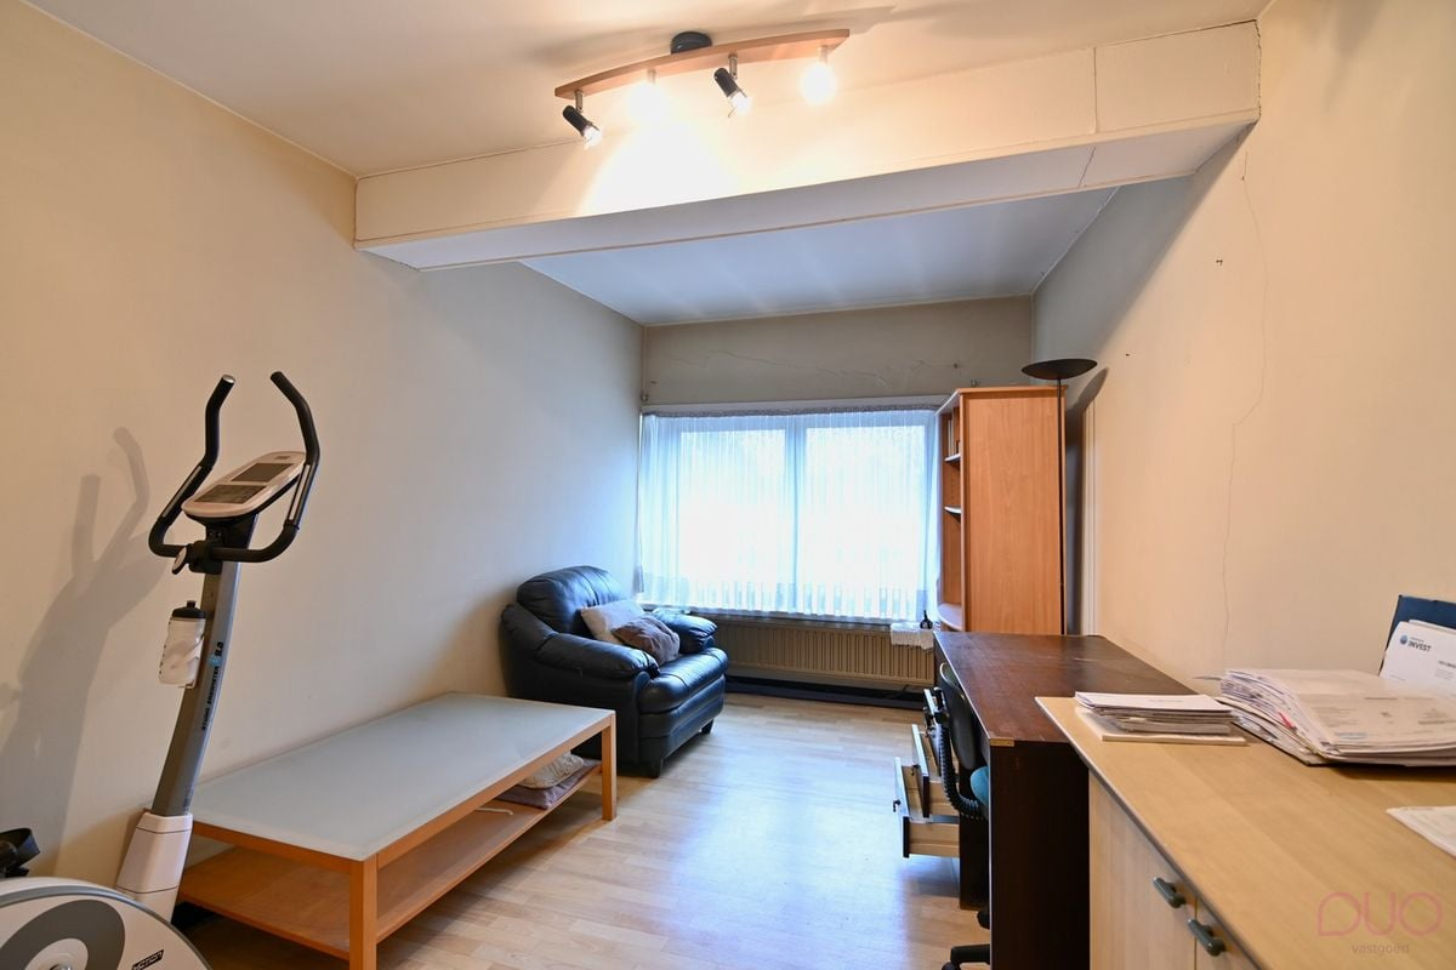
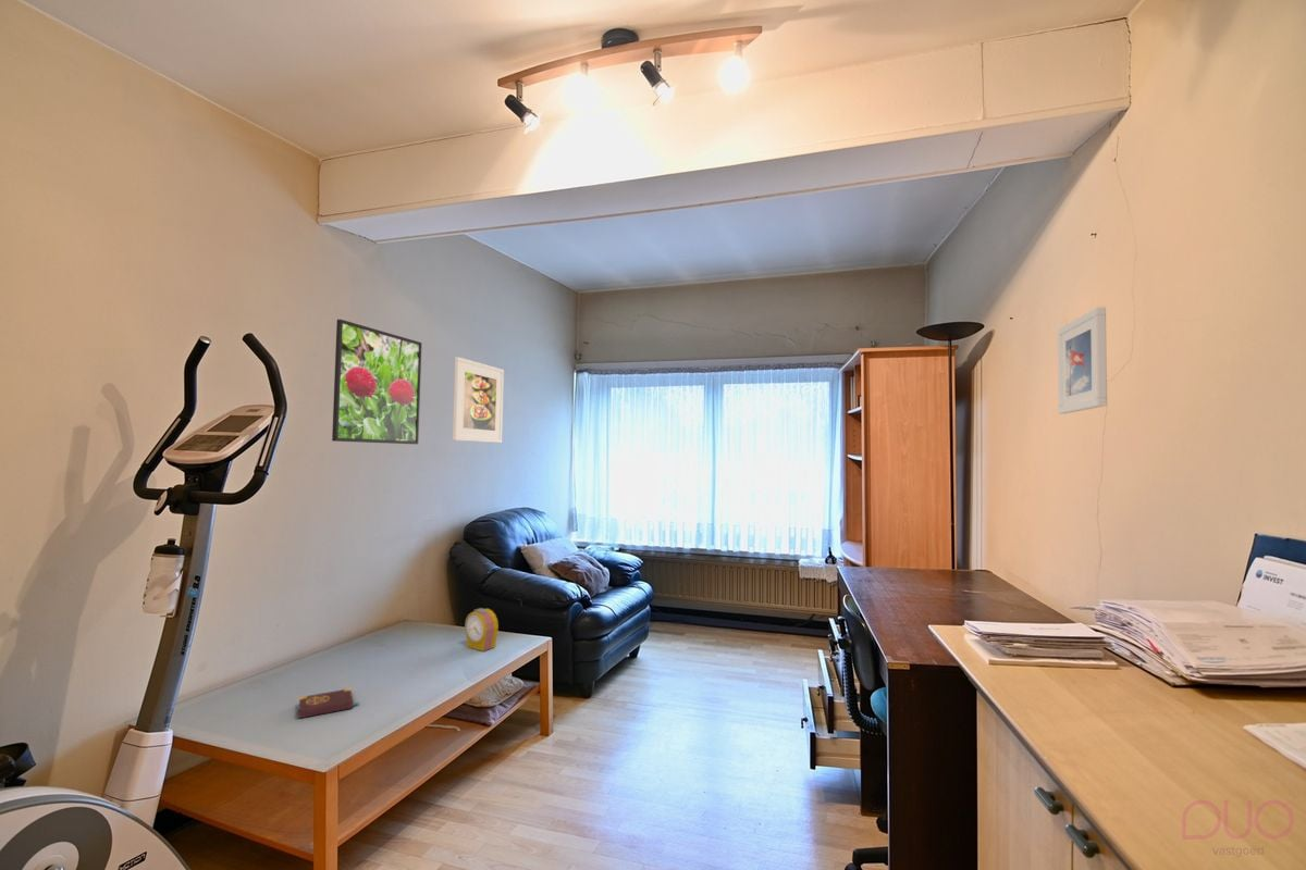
+ book (325, 703)
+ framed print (480, 402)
+ alarm clock (481, 627)
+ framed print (1080, 364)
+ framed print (381, 387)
